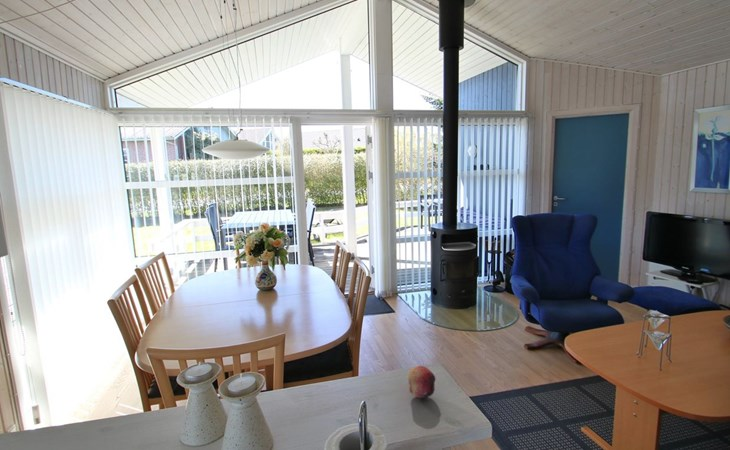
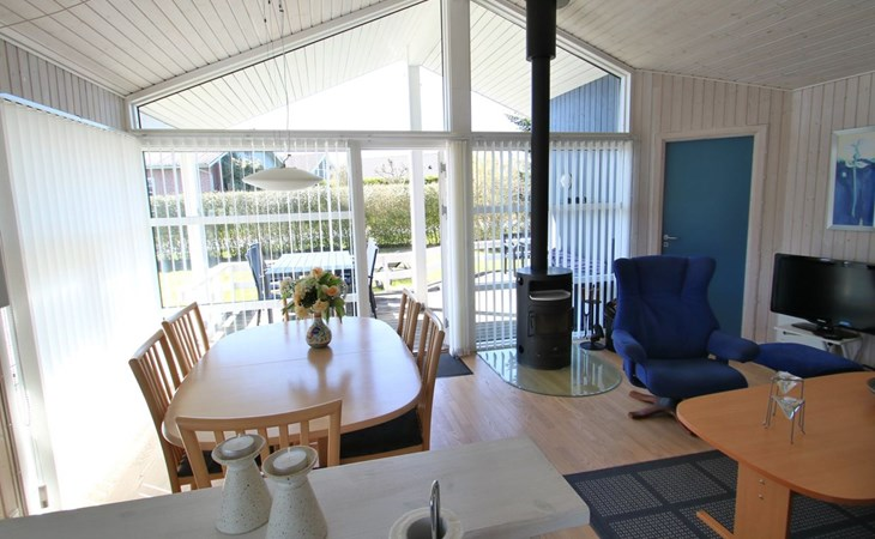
- fruit (421, 382)
